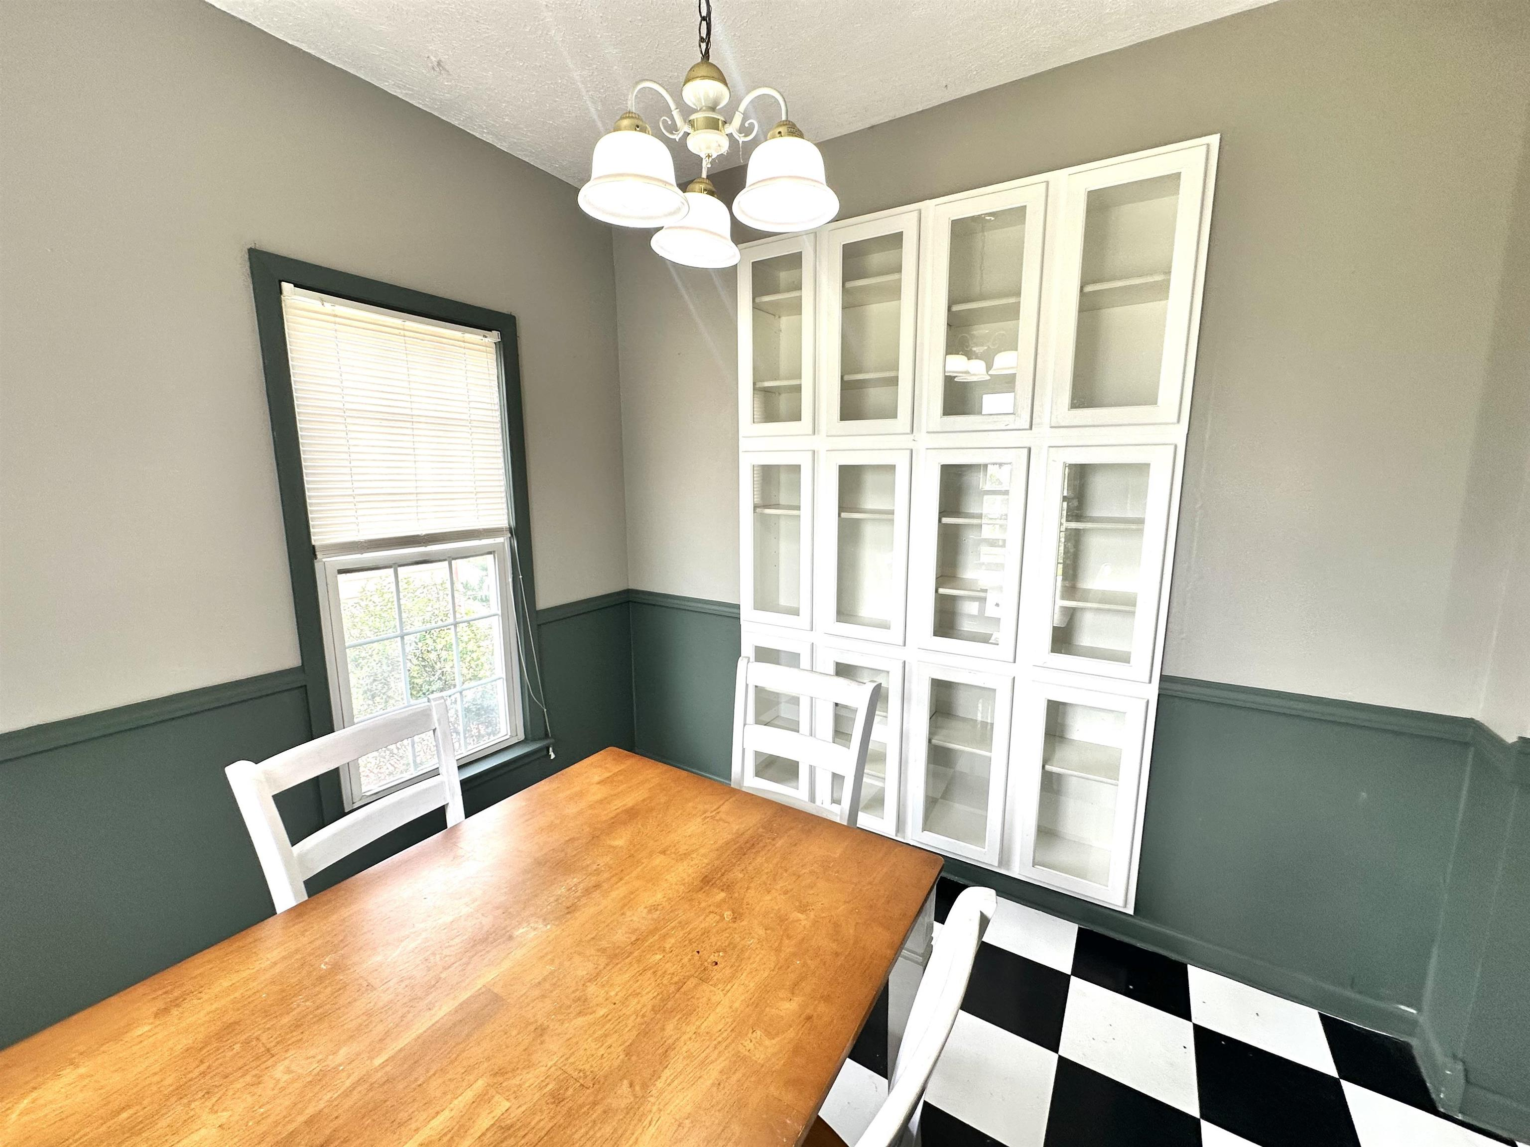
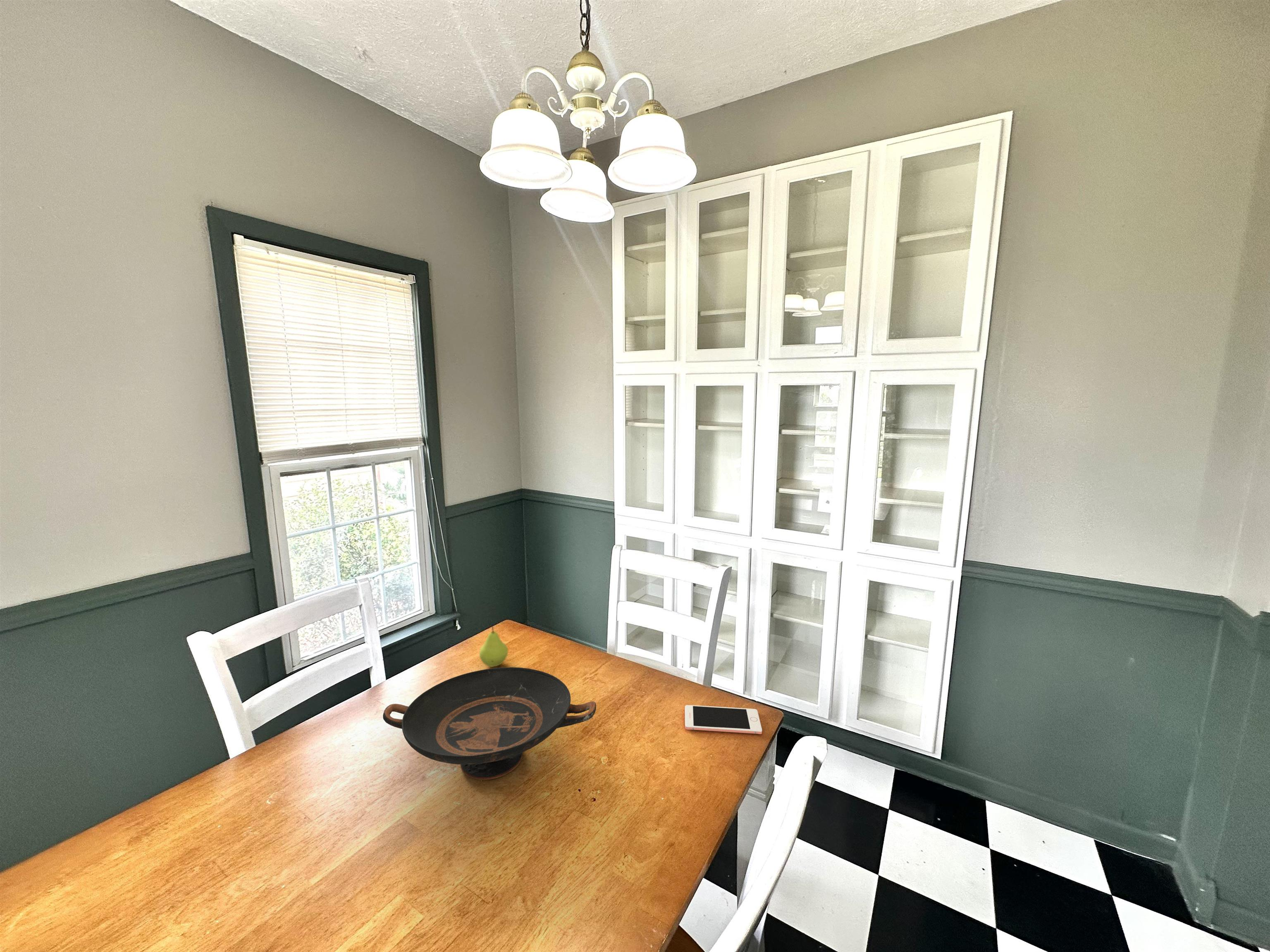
+ decorative bowl (491, 730)
+ fruit (493, 645)
+ cell phone (722, 719)
